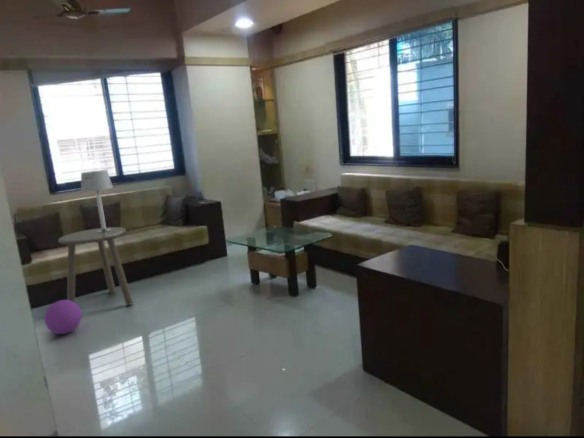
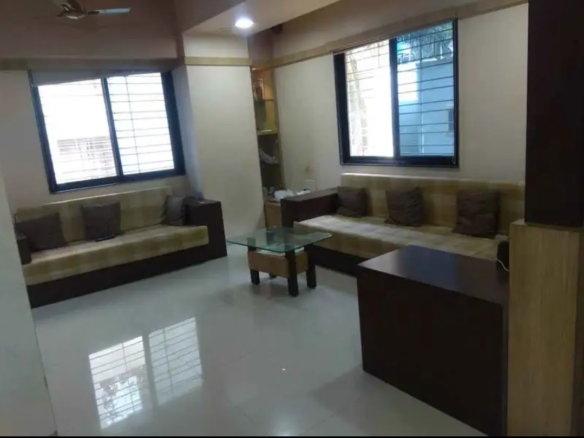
- ball (63, 316)
- side table (103, 268)
- table lamp (99, 201)
